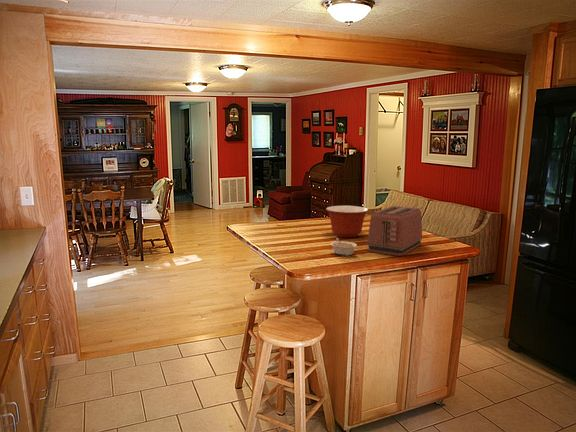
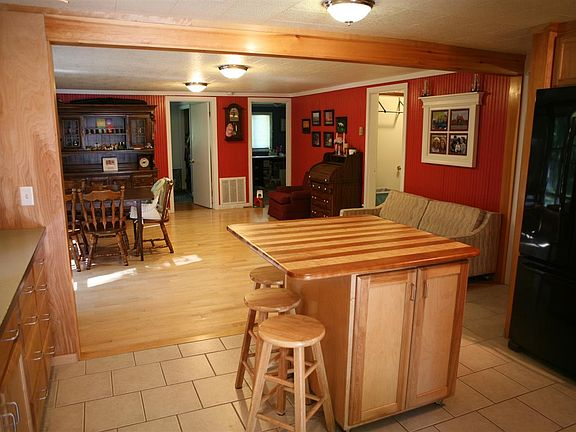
- legume (342, 247)
- mixing bowl (346, 222)
- toaster (395, 229)
